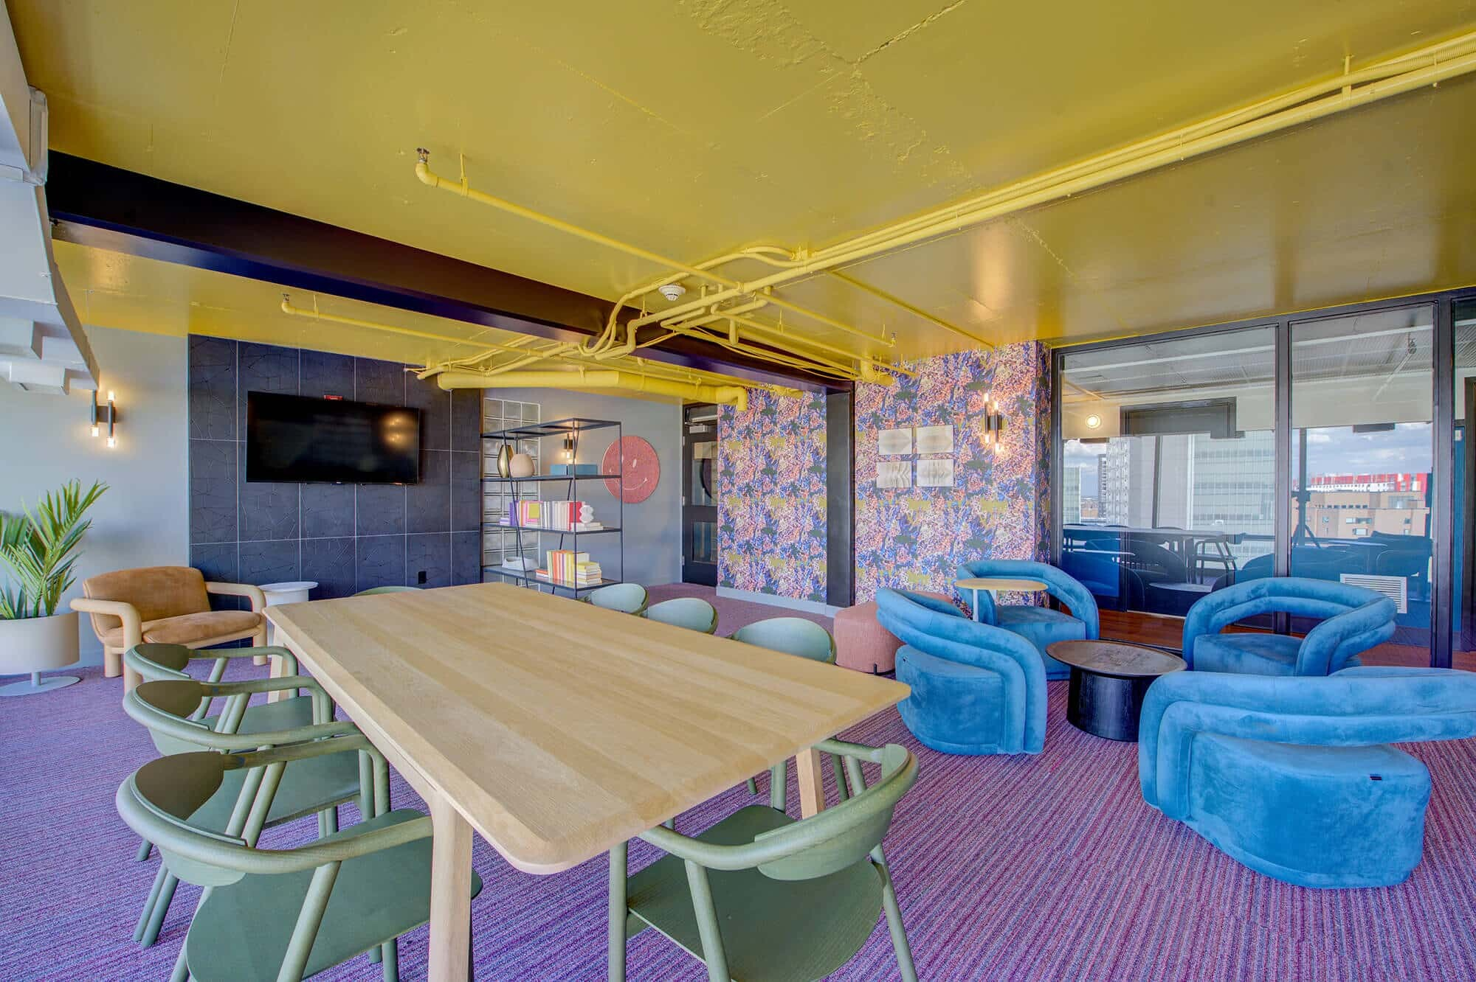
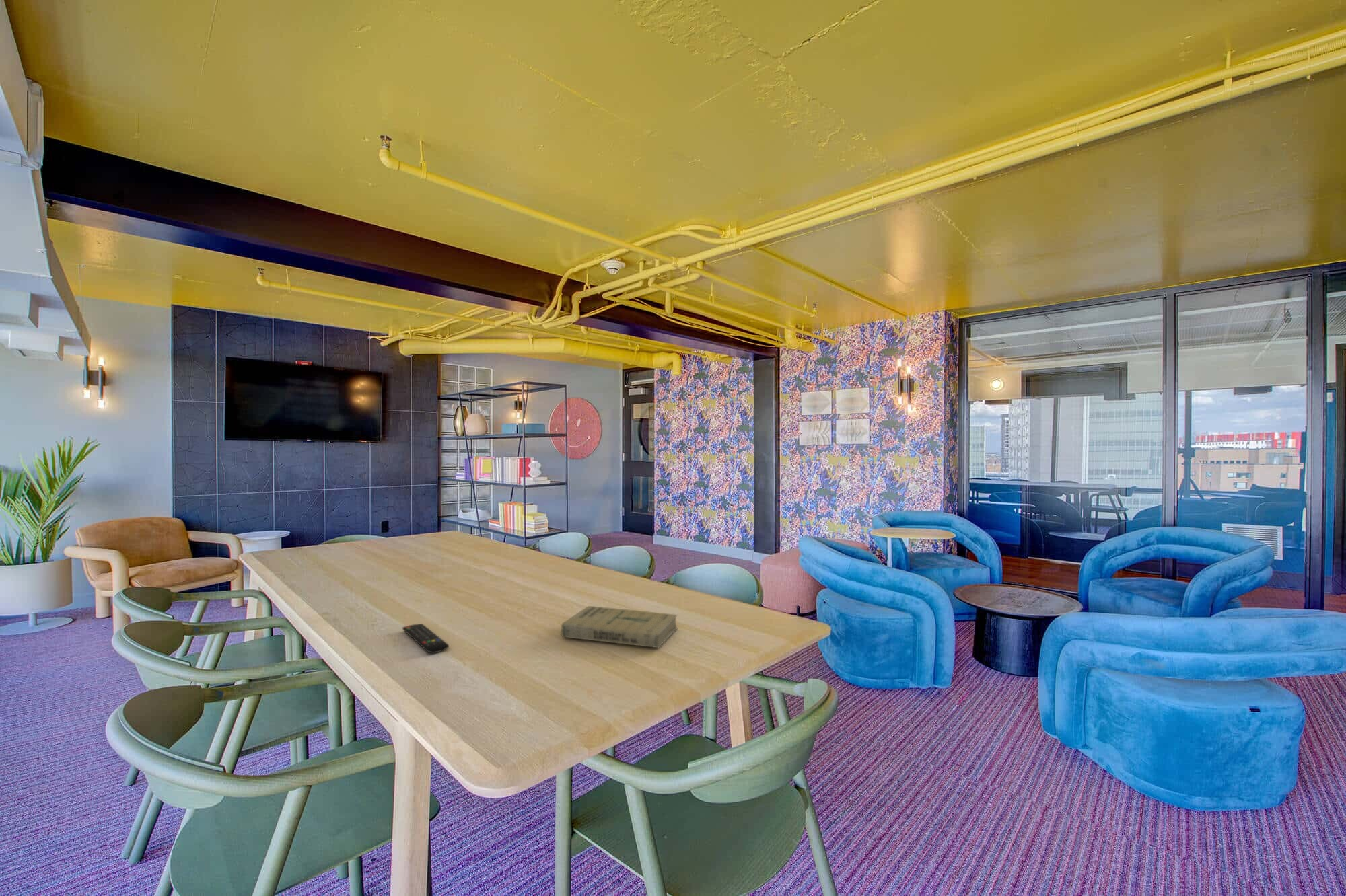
+ remote control (424, 638)
+ book (621, 626)
